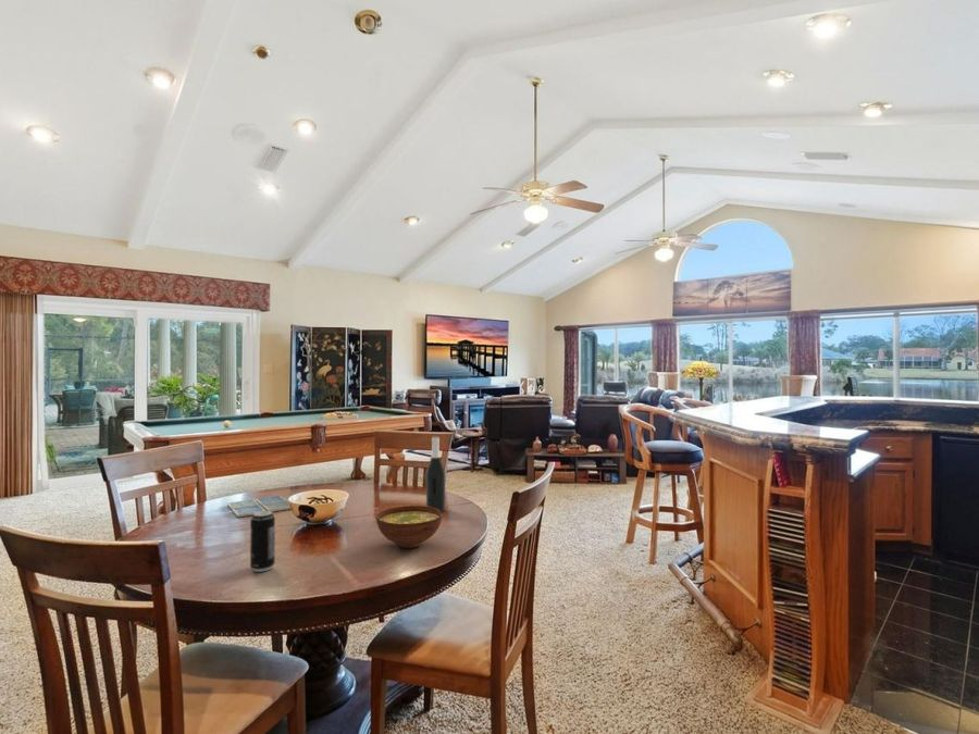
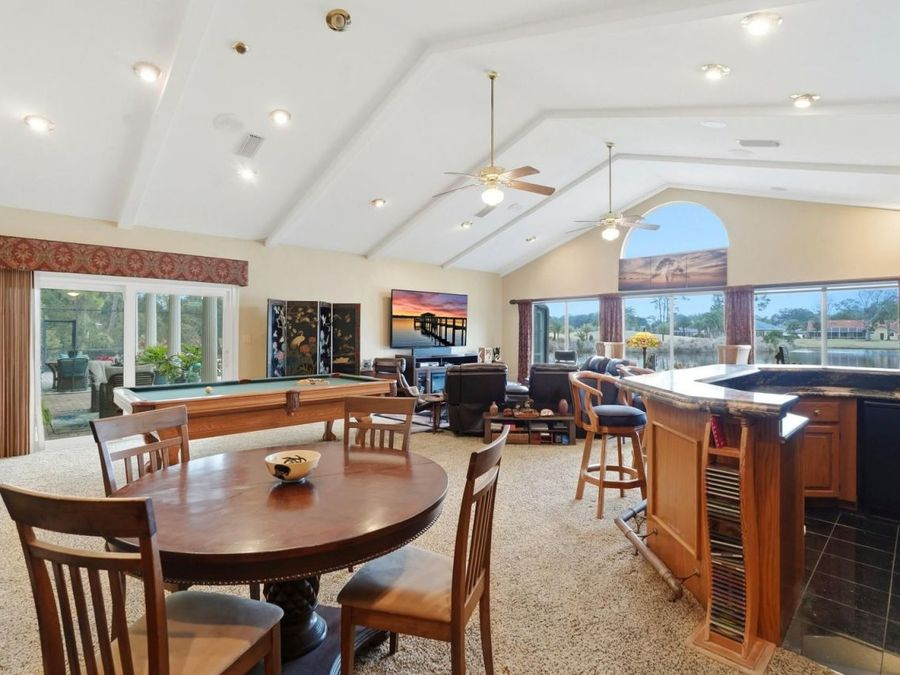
- drink coaster (260, 505)
- beverage can (262, 540)
- wine bottle (435, 473)
- bowl (409, 528)
